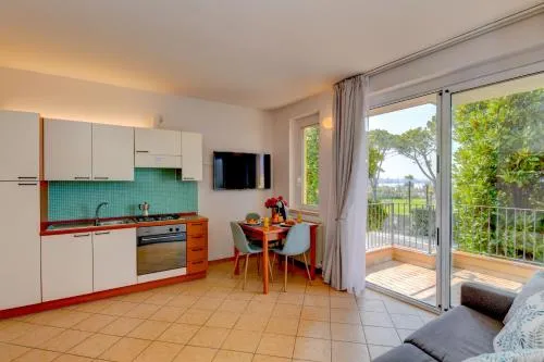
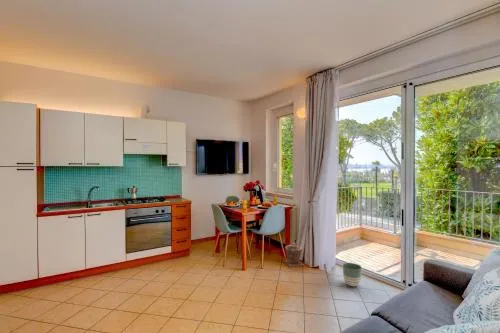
+ planter (352, 275)
+ plant pot (293, 254)
